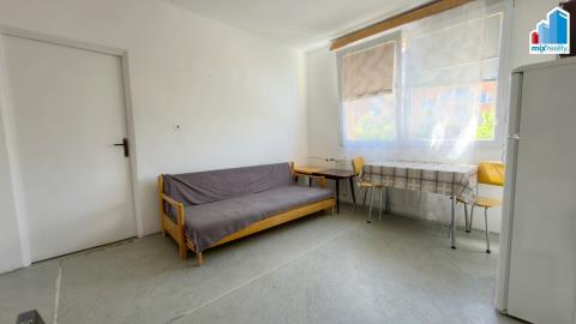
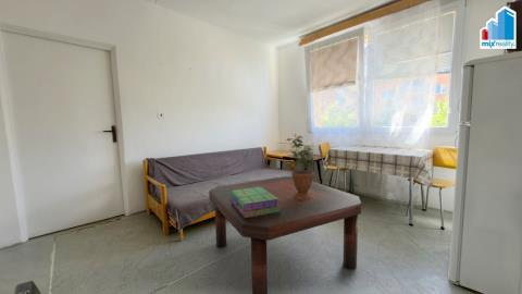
+ coffee table (279, 223)
+ stack of books (253, 199)
+ potted plant (300, 164)
